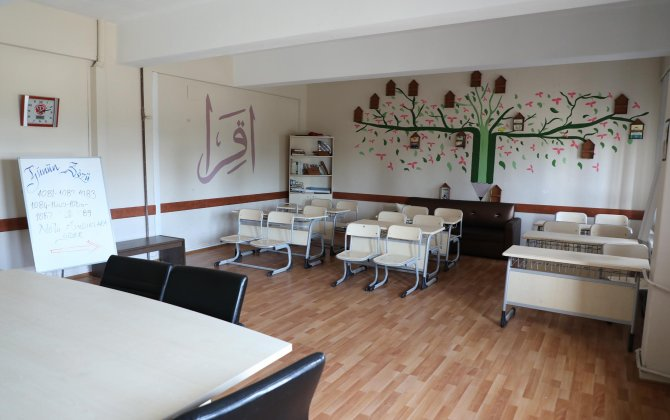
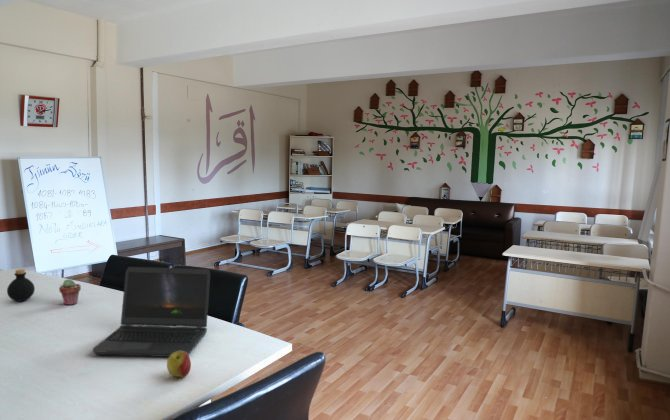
+ potted succulent (70, 291)
+ apple (179, 364)
+ bottle (20, 285)
+ laptop computer (155, 309)
